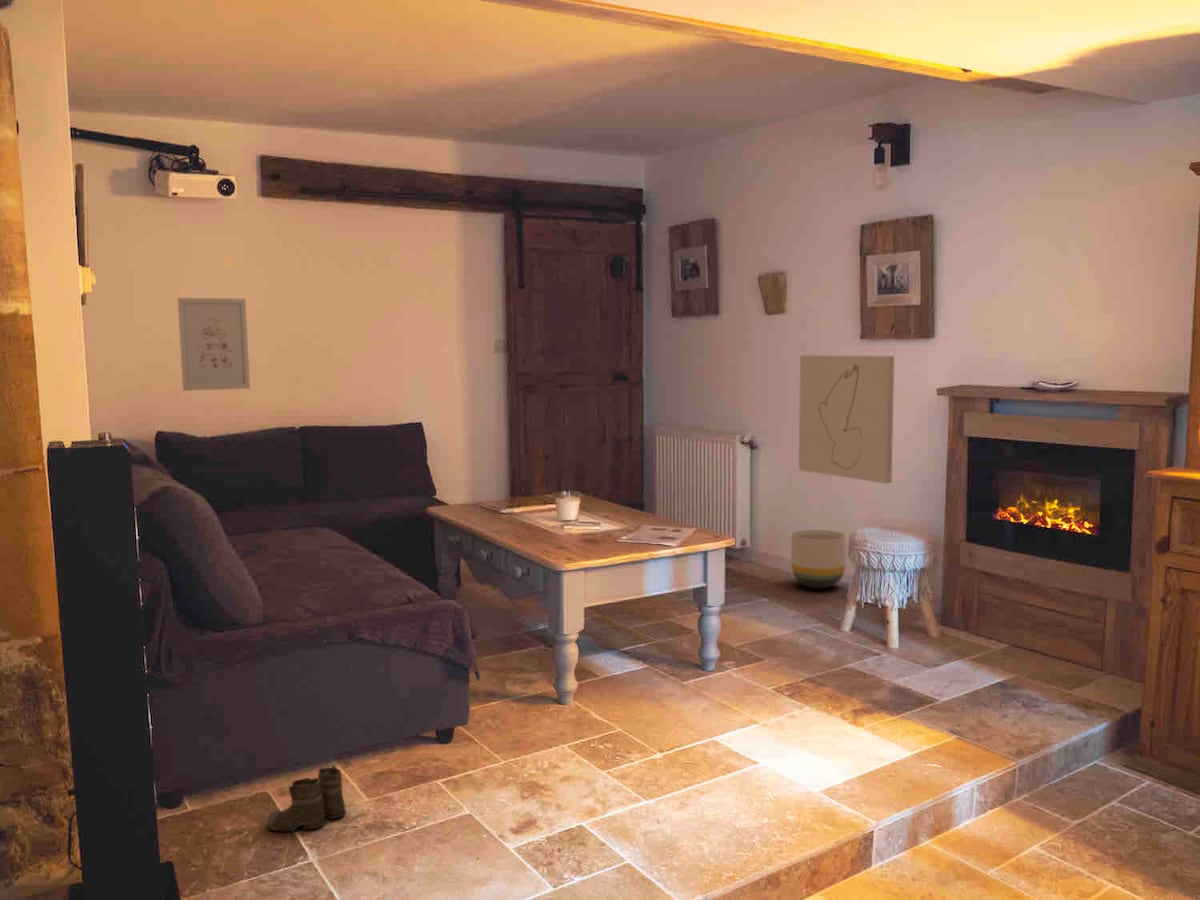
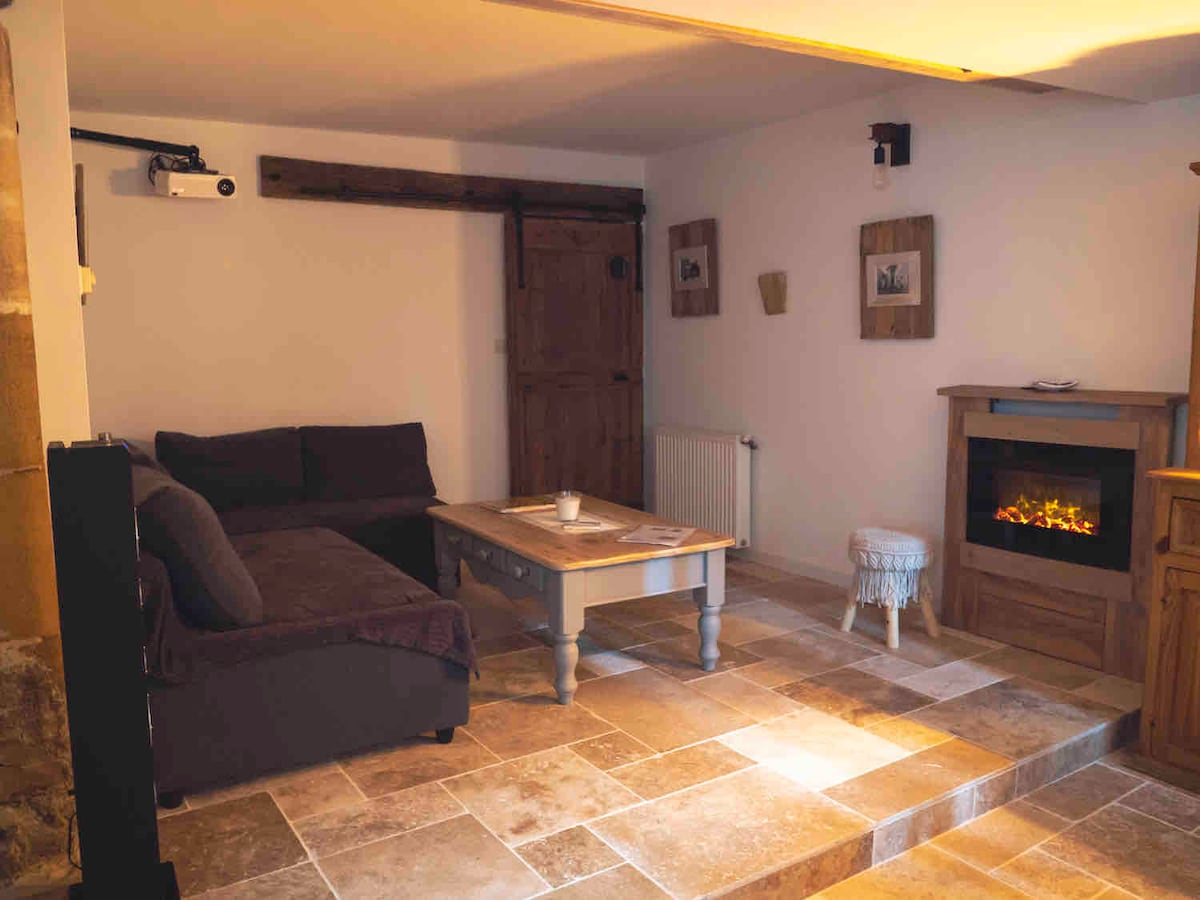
- wall art (843, 416)
- planter (818, 560)
- wall art (214, 344)
- boots (312, 794)
